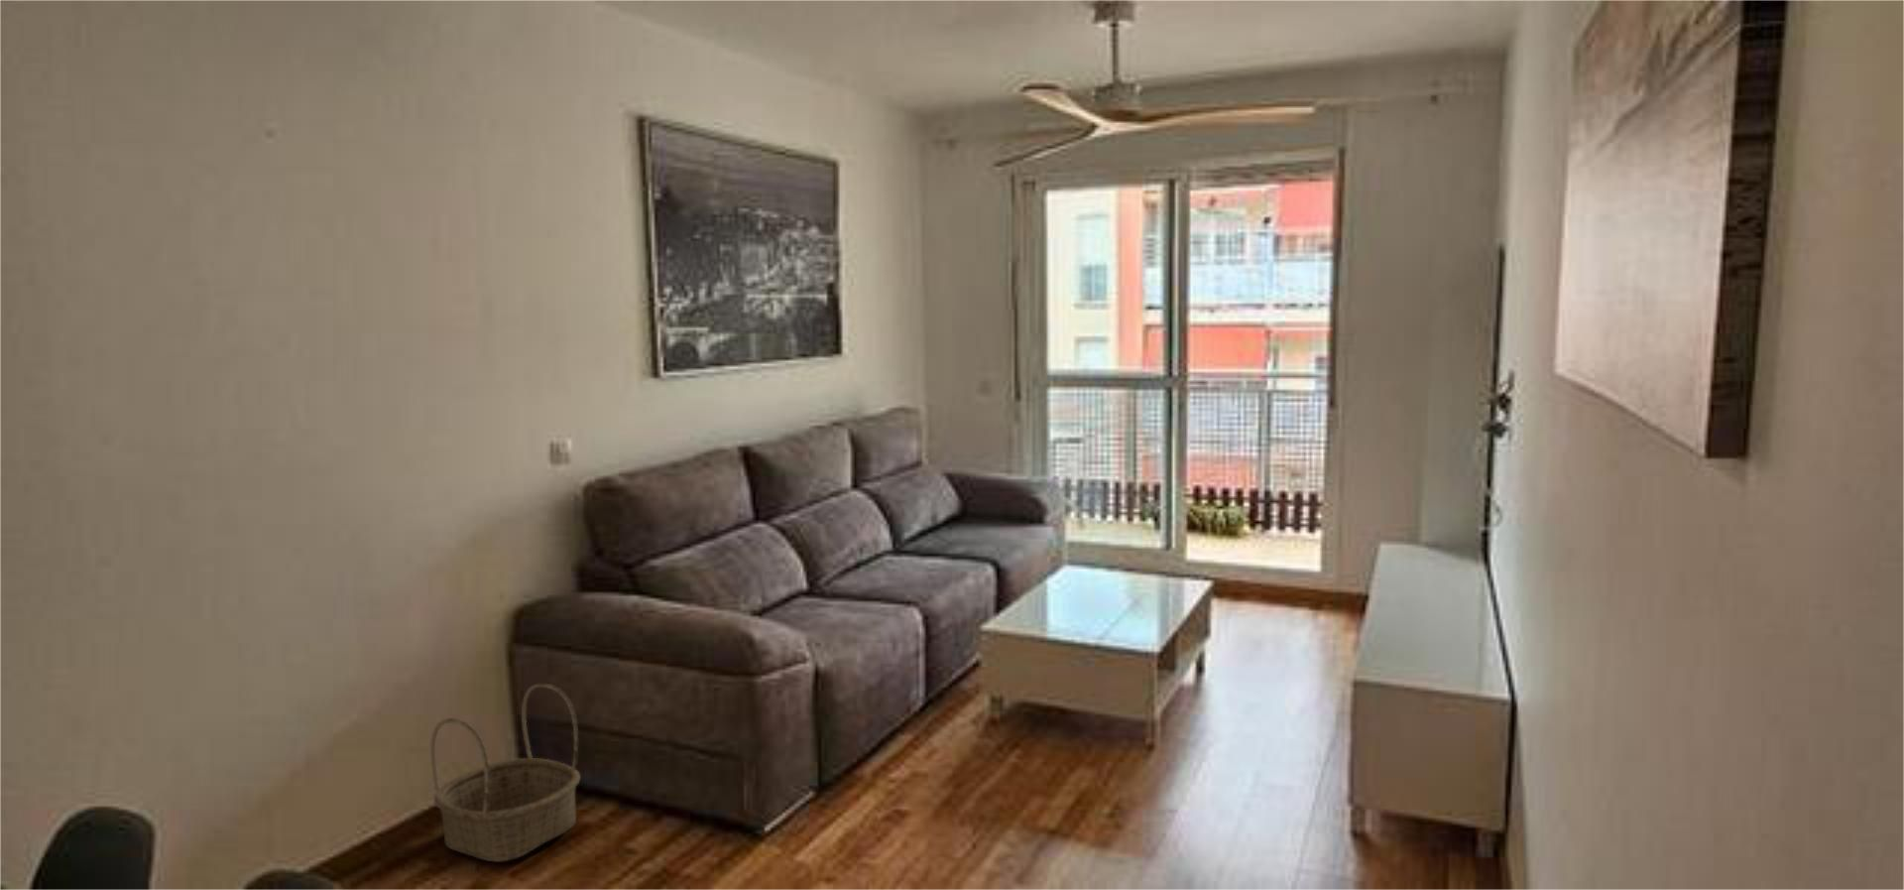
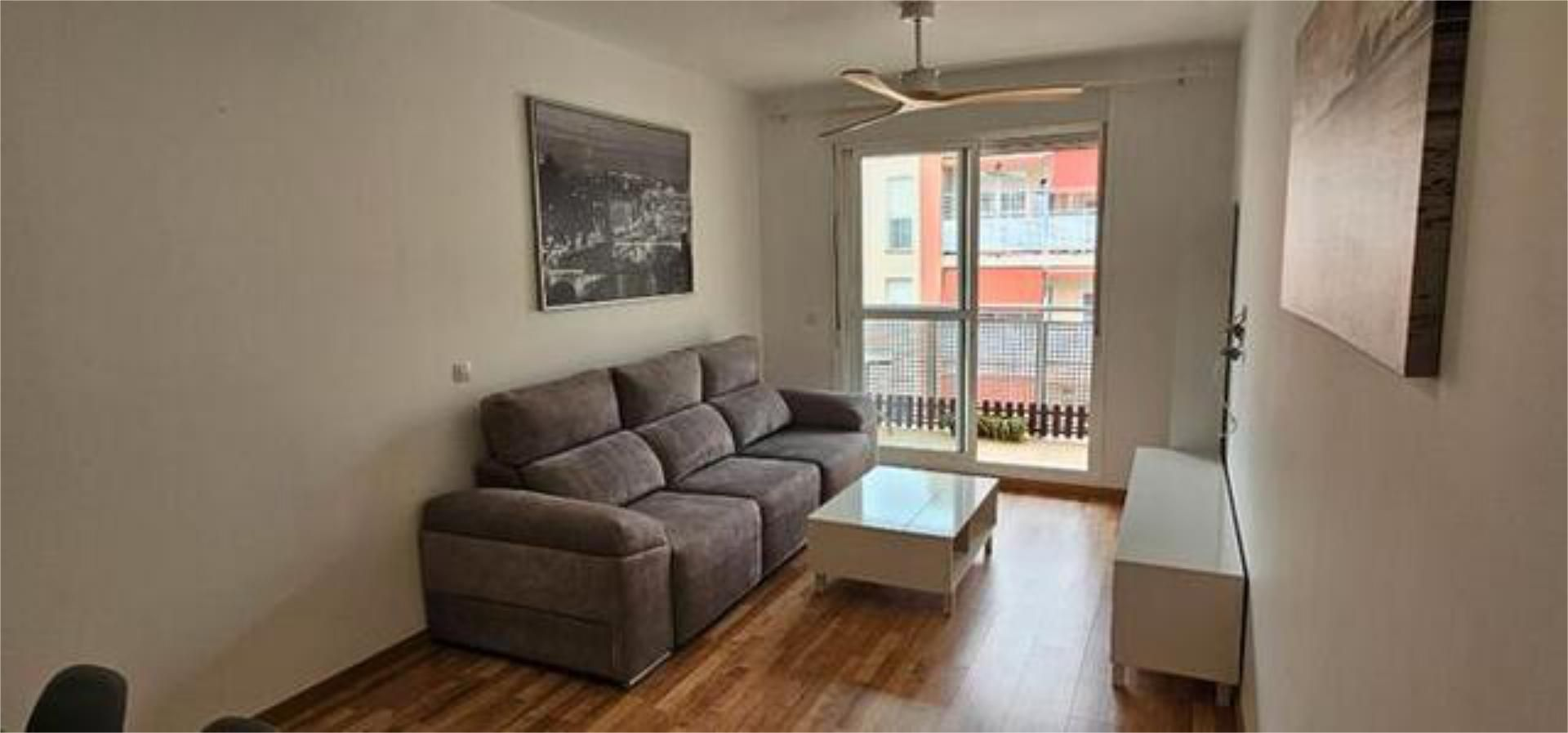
- basket (506, 770)
